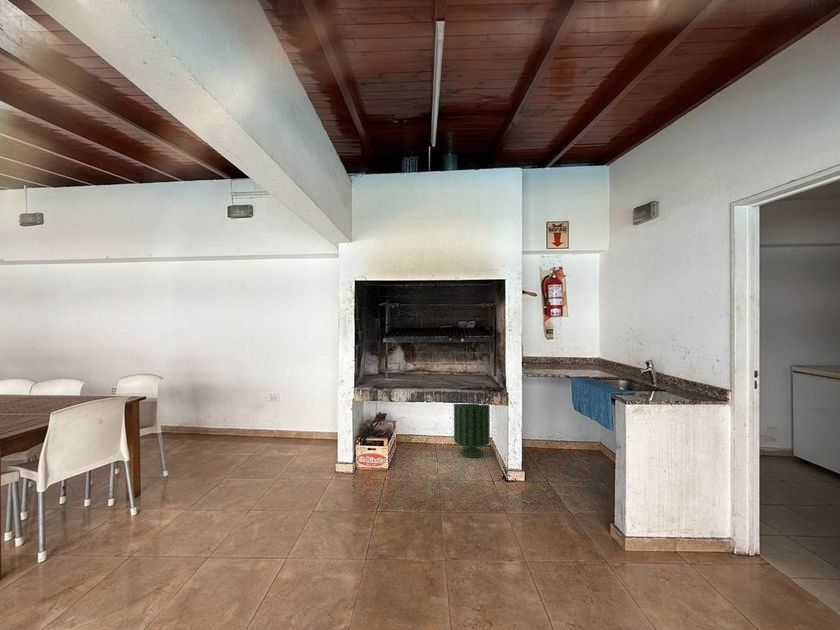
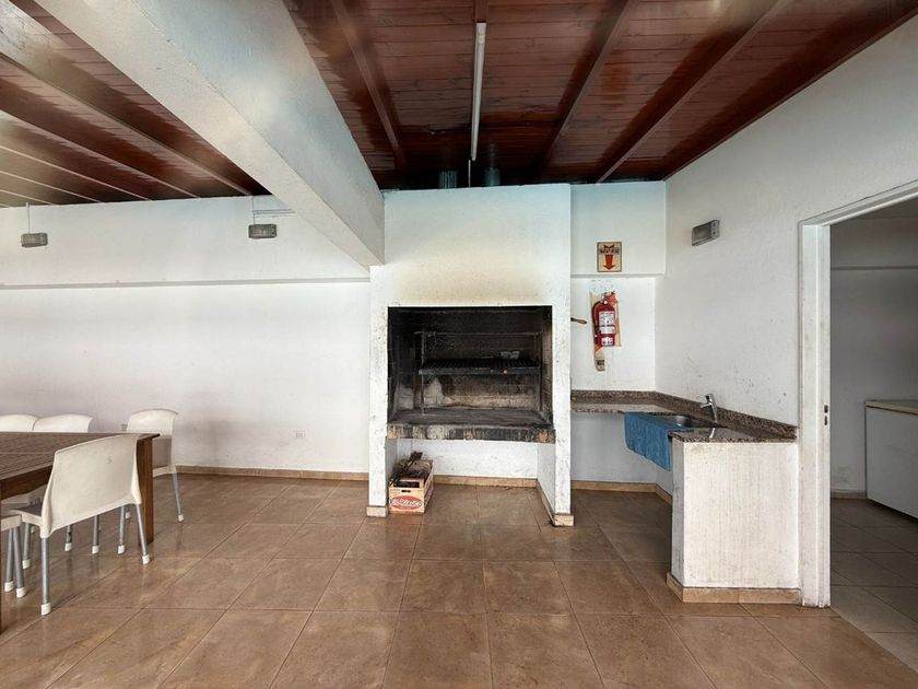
- trash can (471, 425)
